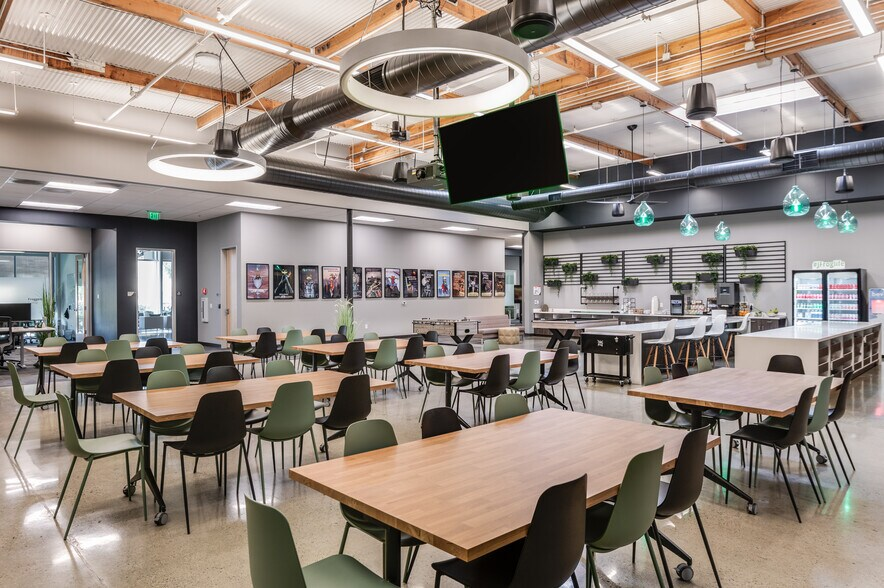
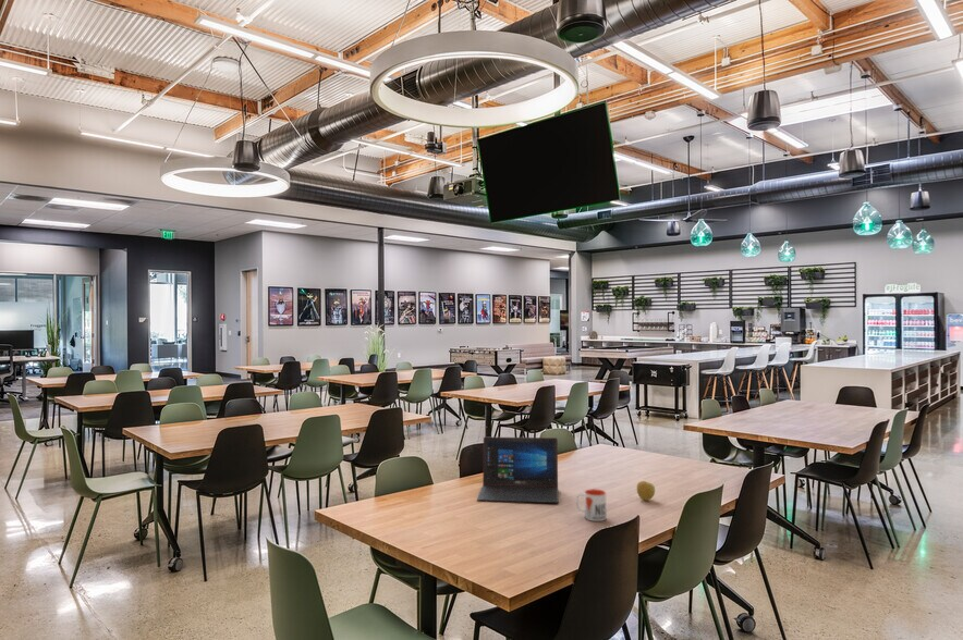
+ apple (645, 490)
+ laptop (519, 468)
+ mug (590, 504)
